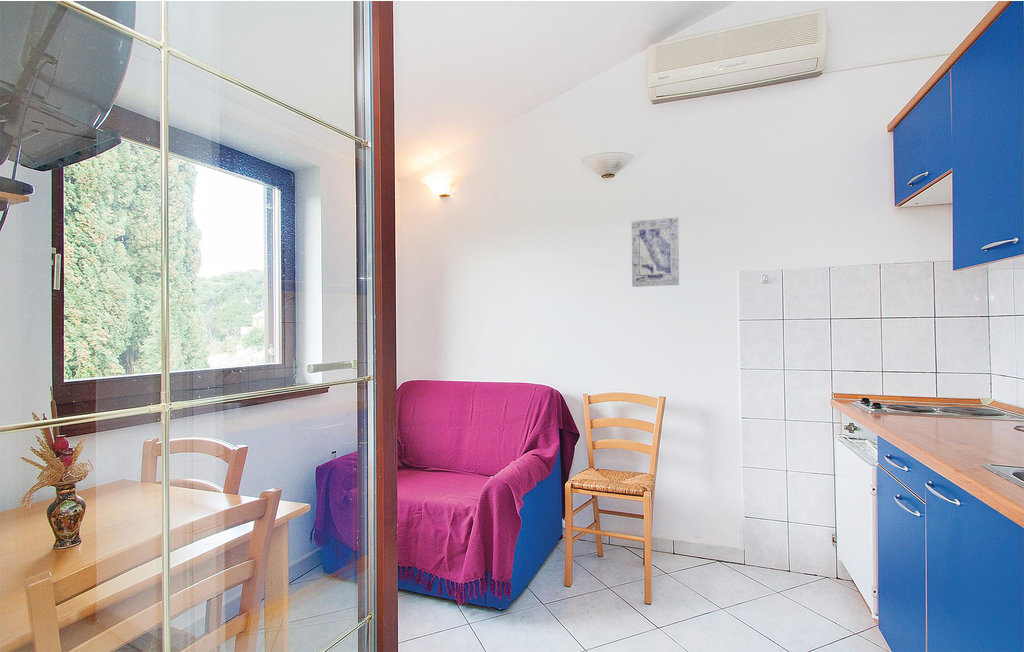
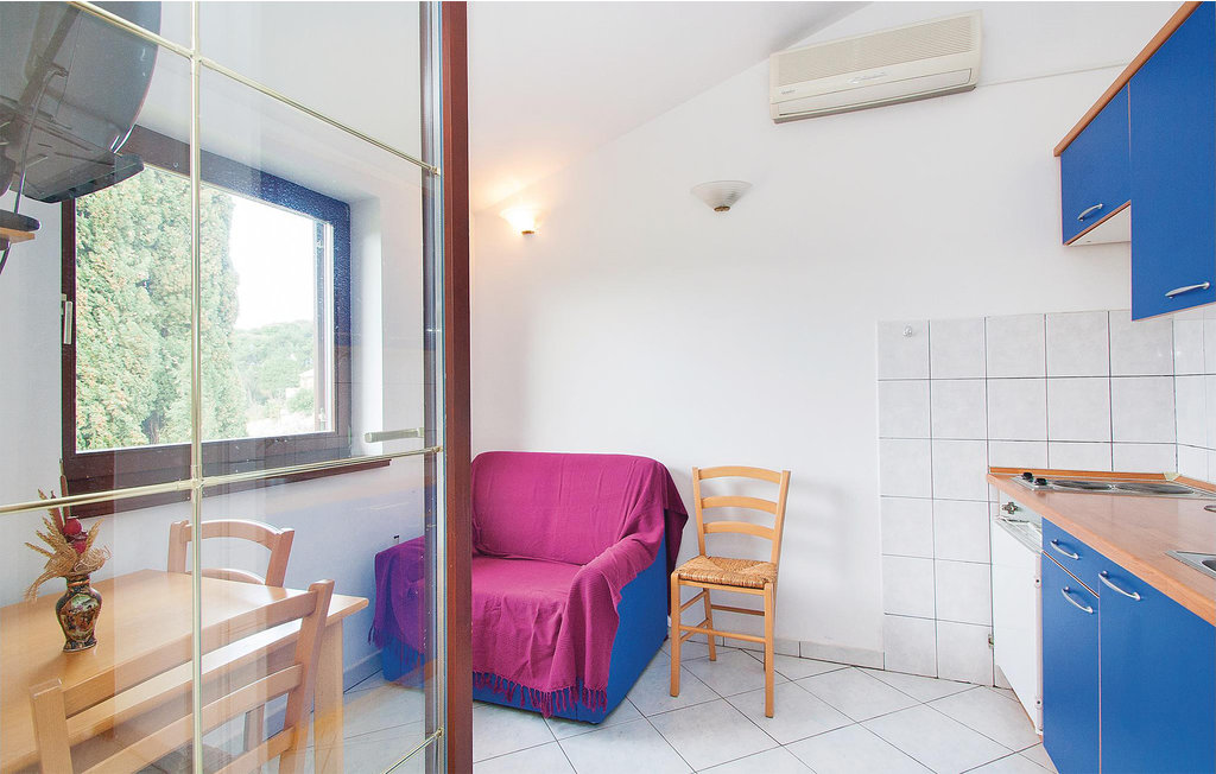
- wall art (655, 252)
